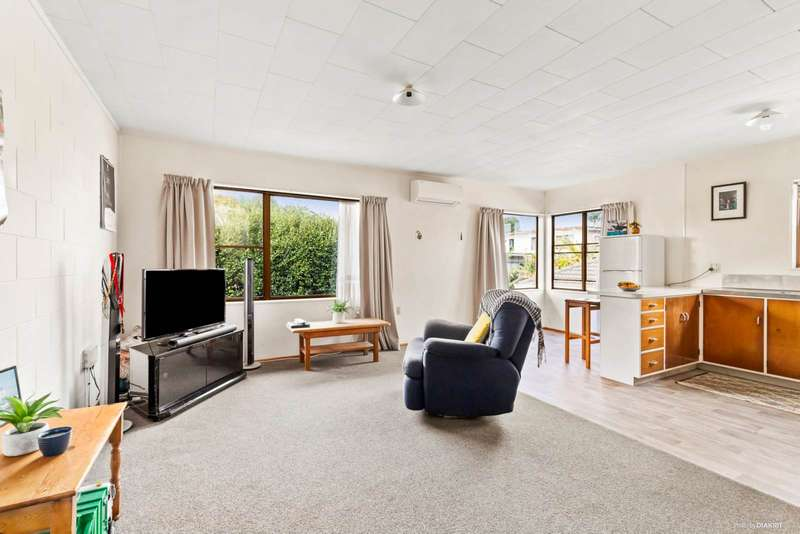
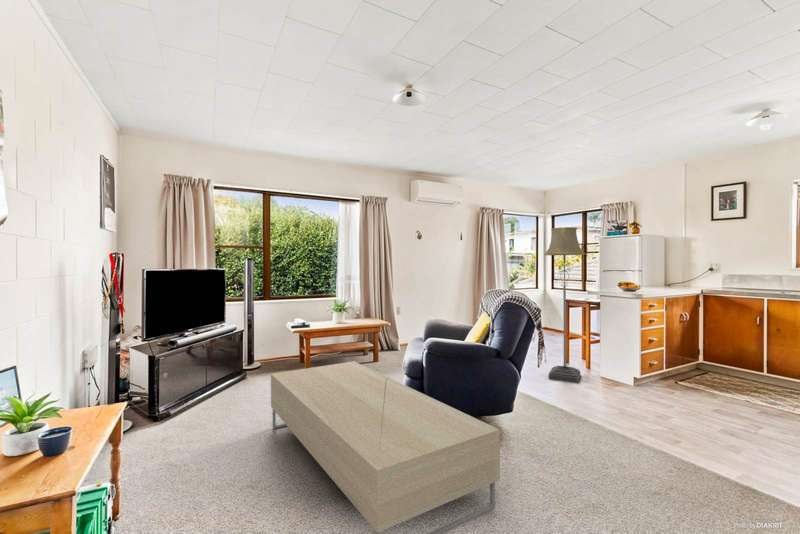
+ floor lamp (564, 302)
+ coffee table (364, 427)
